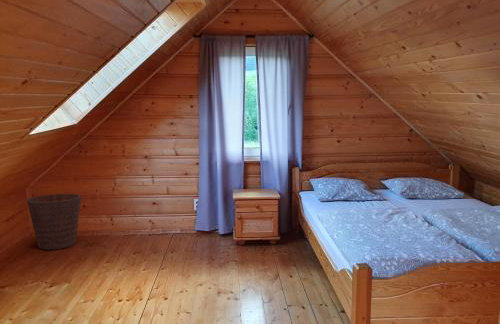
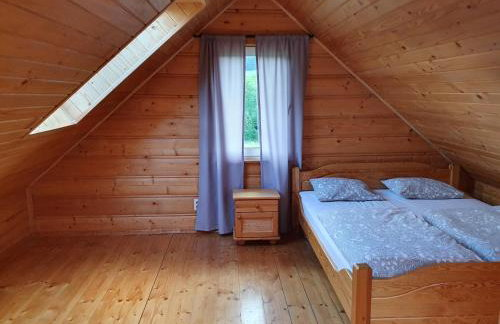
- basket (56, 221)
